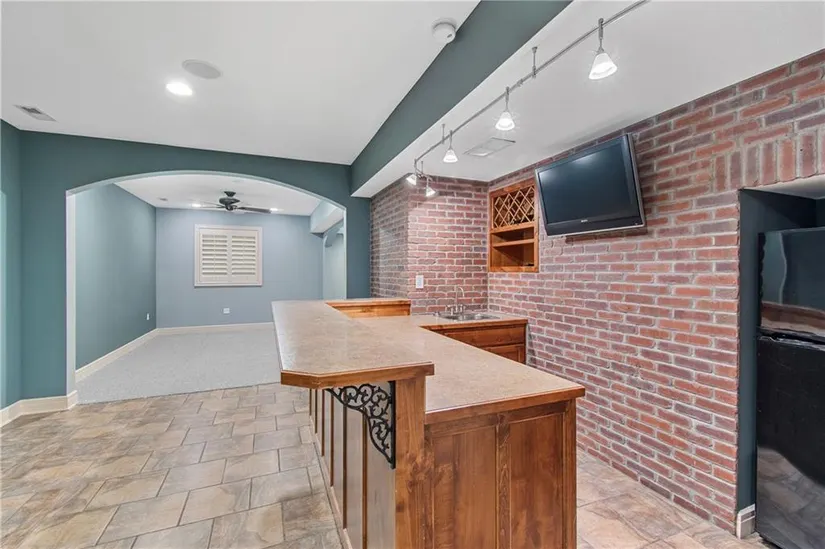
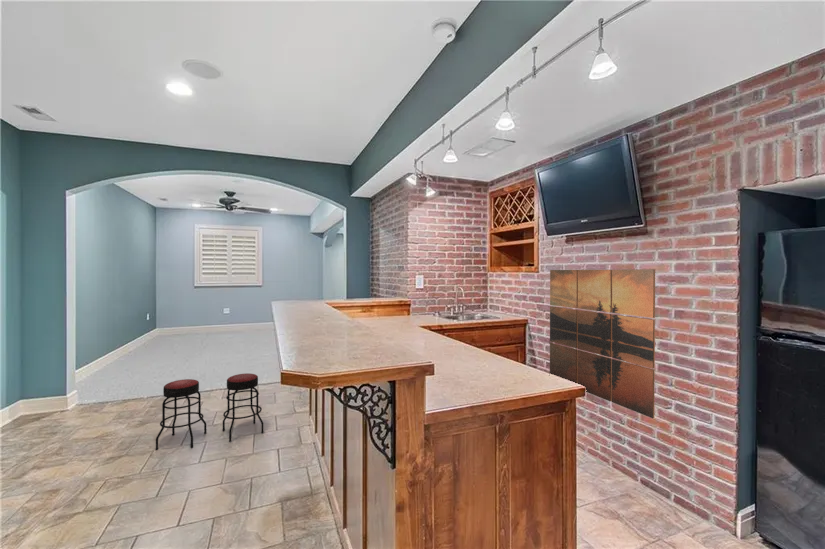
+ bar stool (224, 412)
+ wall art (593, 332)
